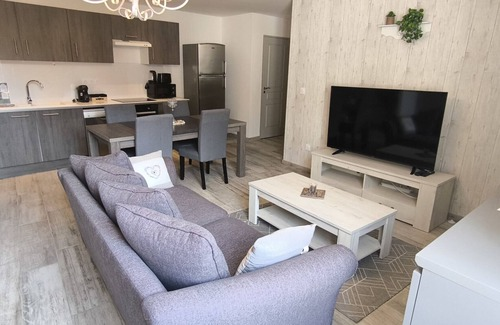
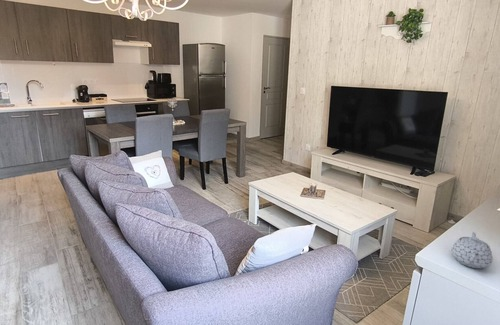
+ teapot (472, 249)
